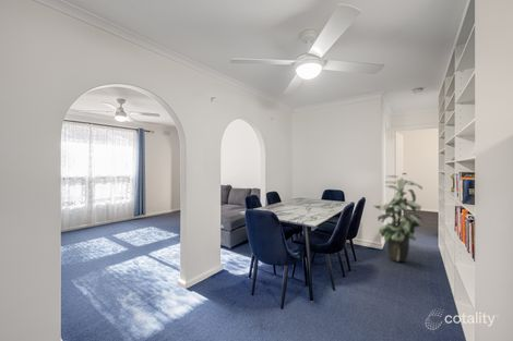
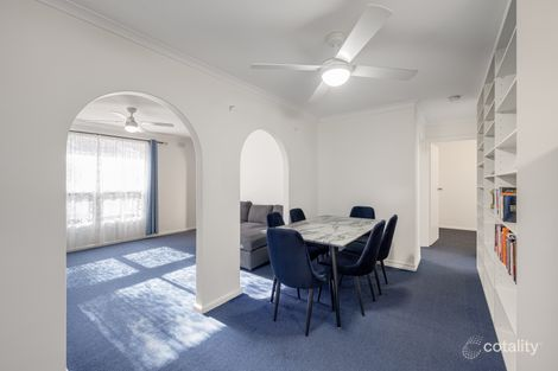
- indoor plant (397, 216)
